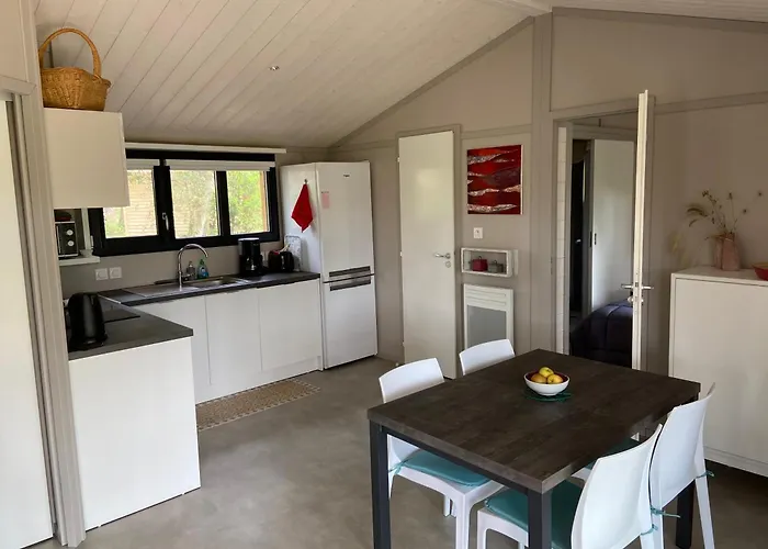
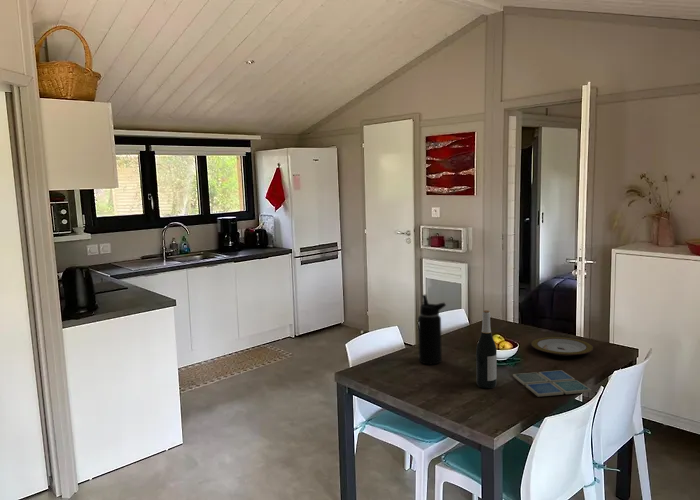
+ wine bottle (486, 348)
+ plate (561, 347)
+ drink coaster (550, 382)
+ water bottle (431, 329)
